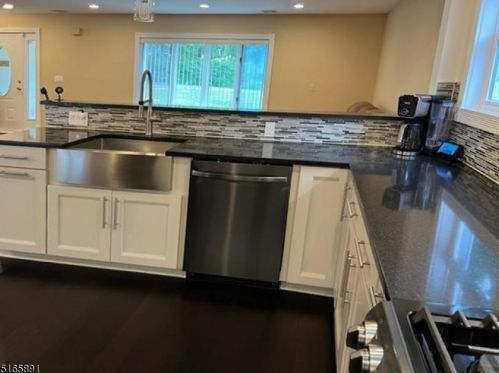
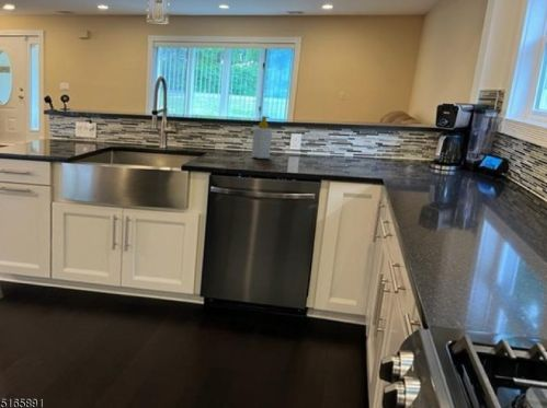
+ soap bottle (262, 137)
